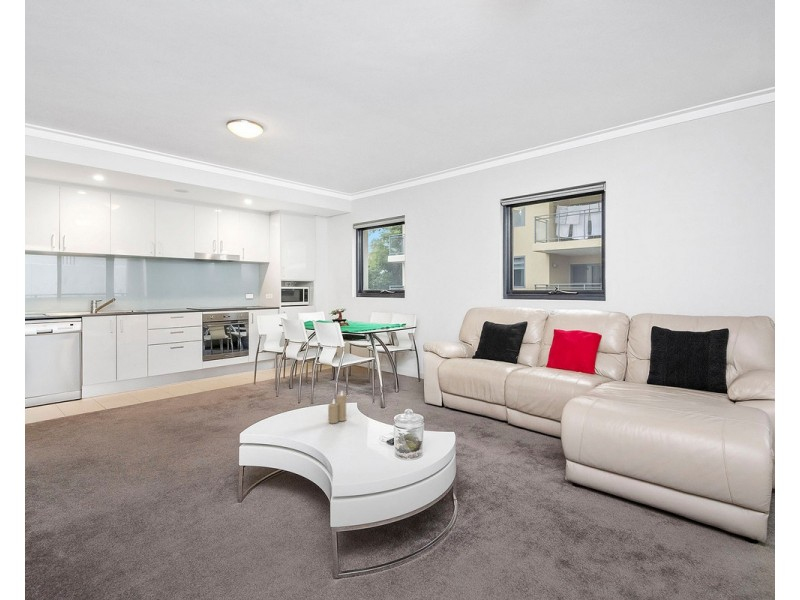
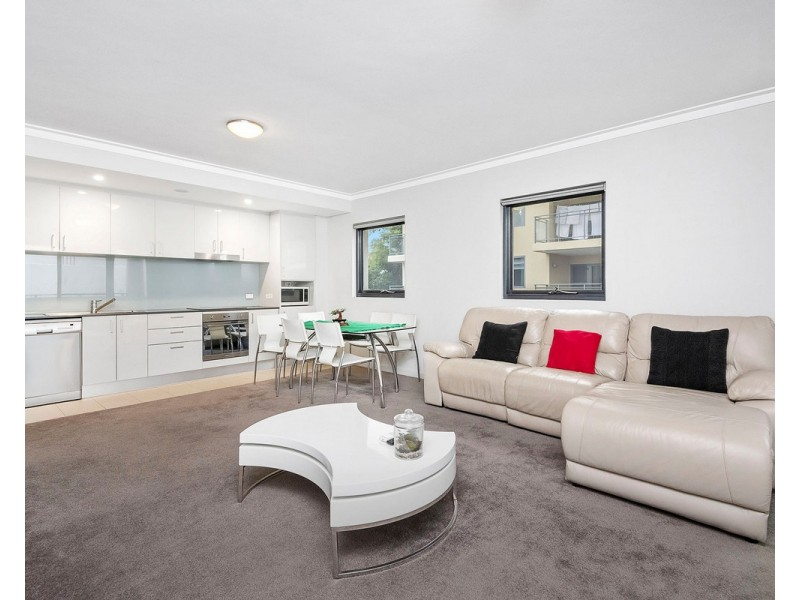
- candle (337, 406)
